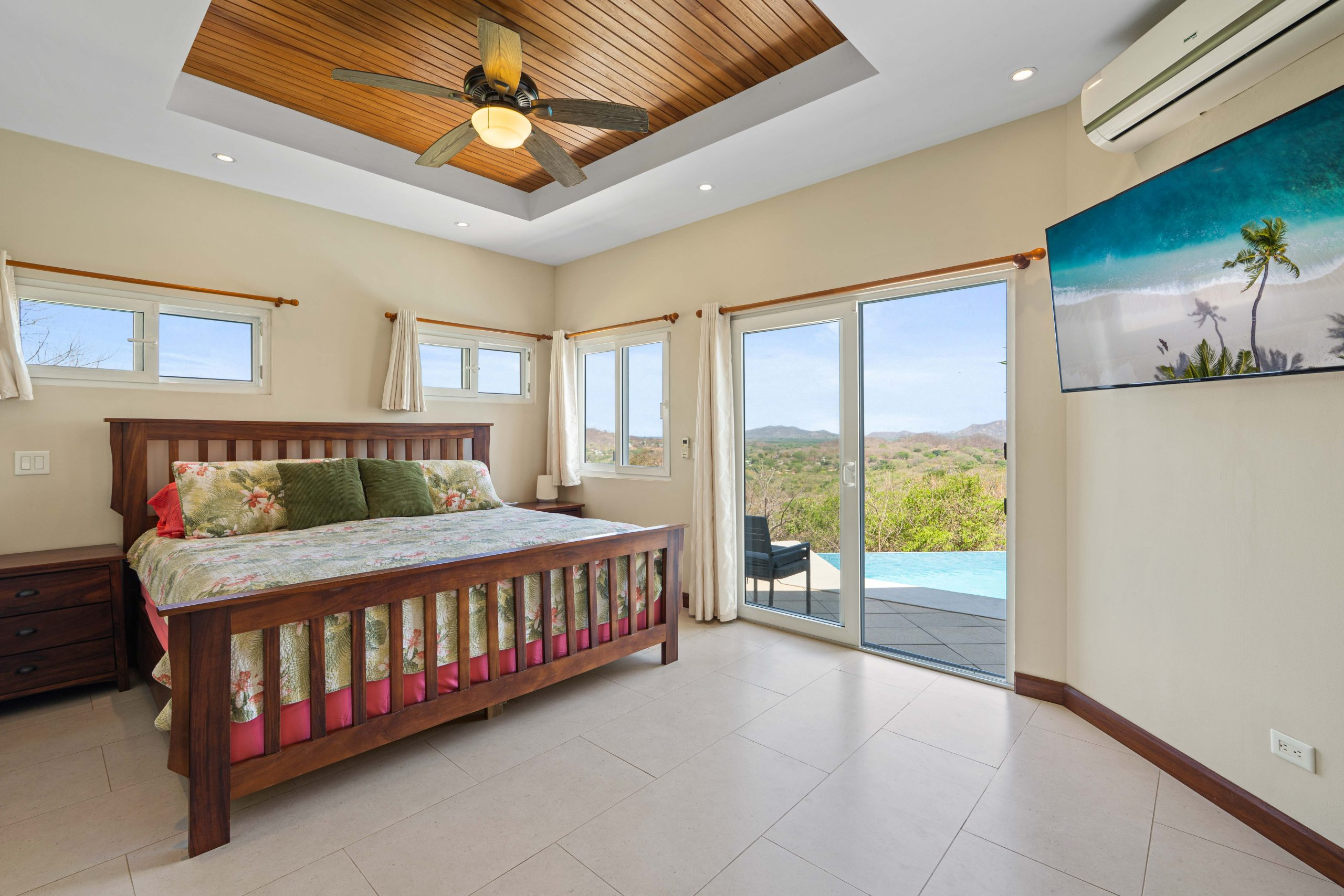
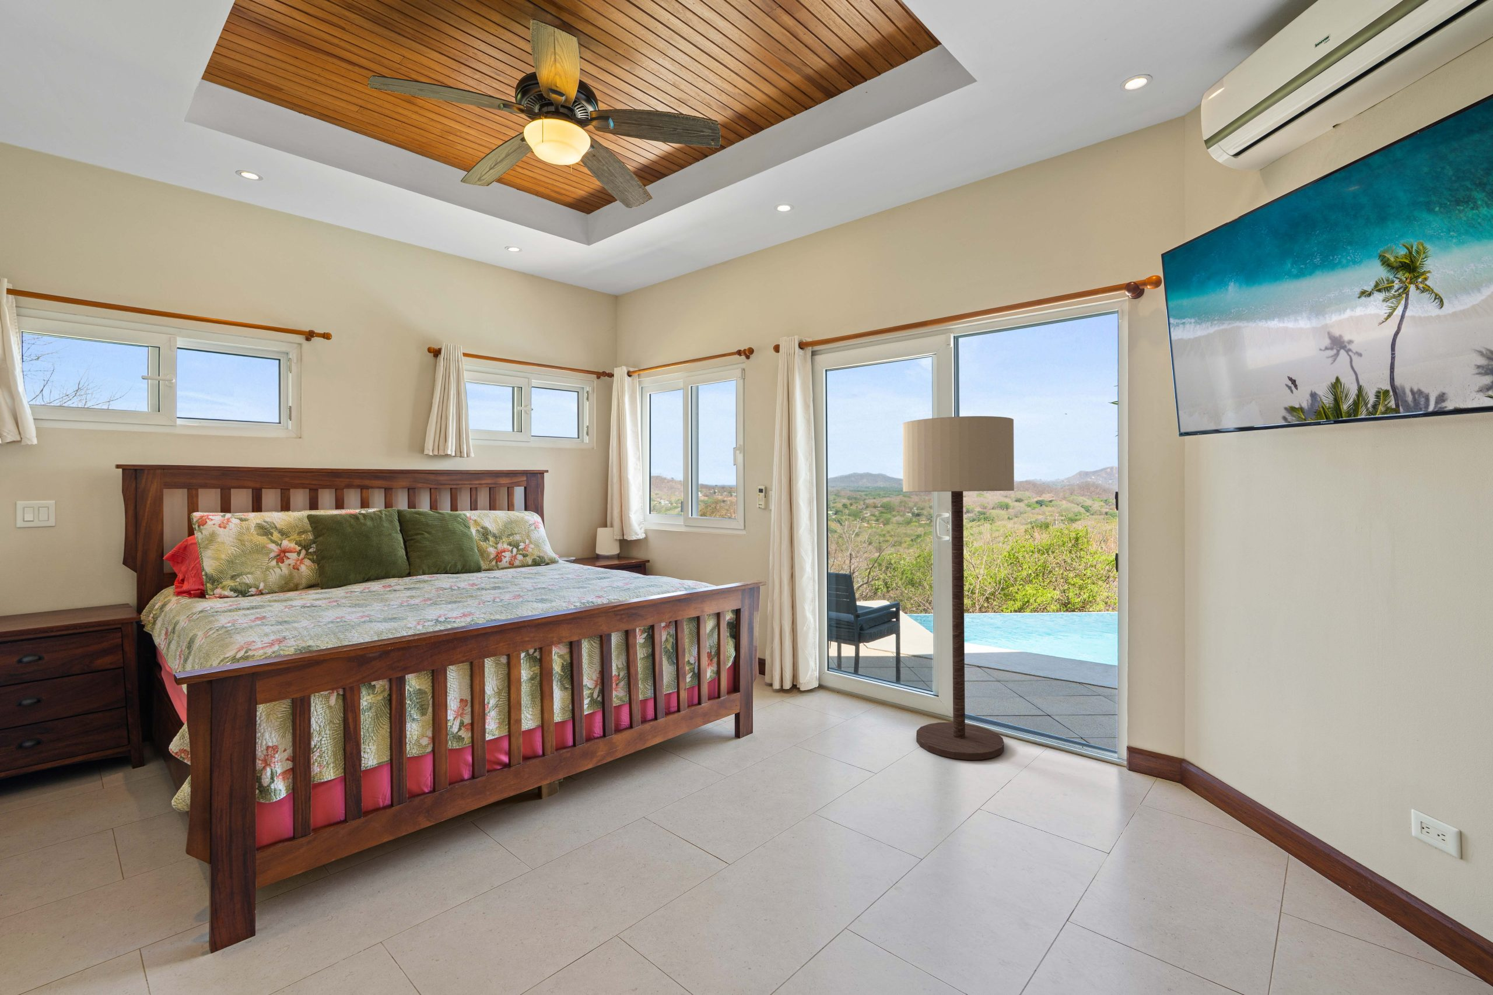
+ floor lamp (958, 583)
